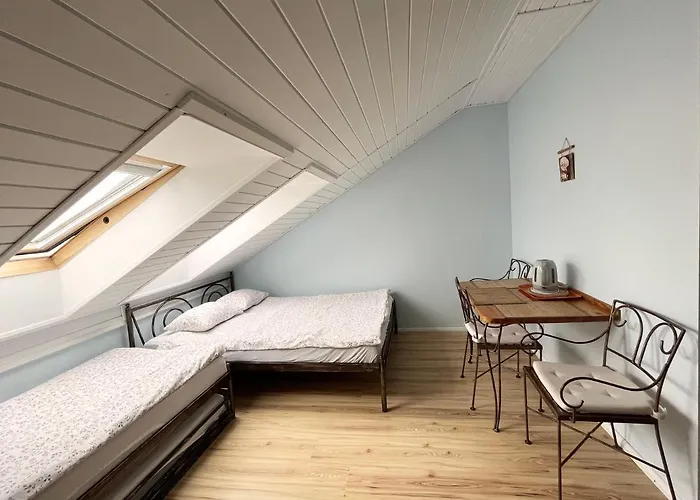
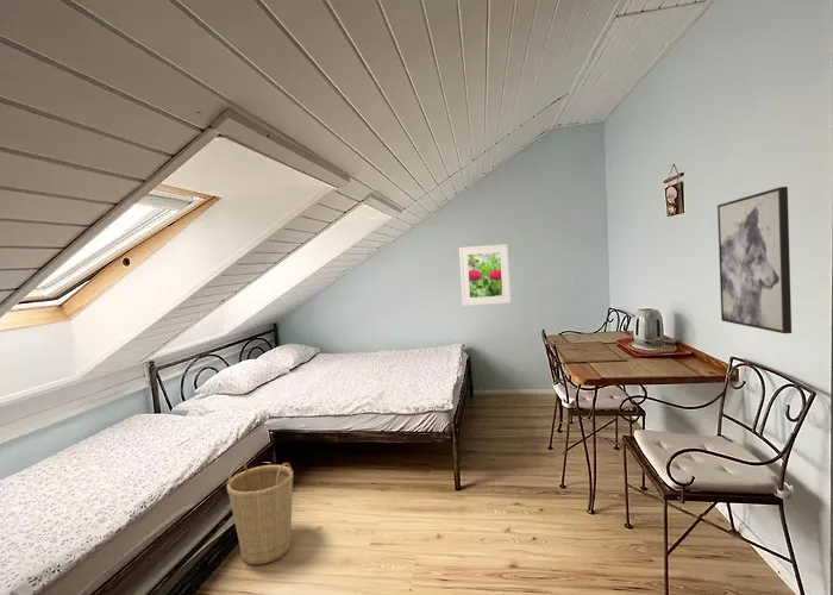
+ basket (263, 506)
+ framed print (484, 275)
+ wall art (750, 262)
